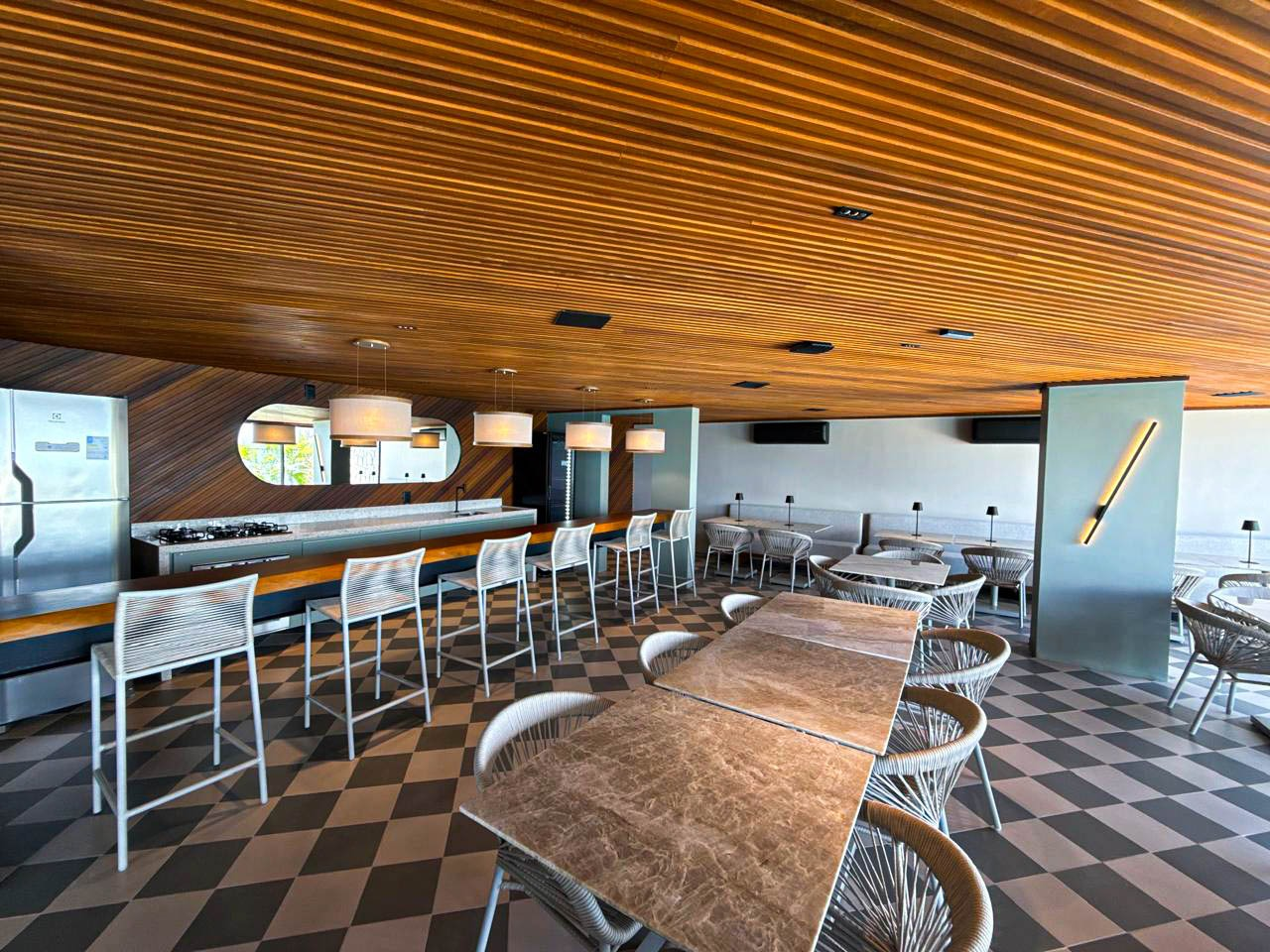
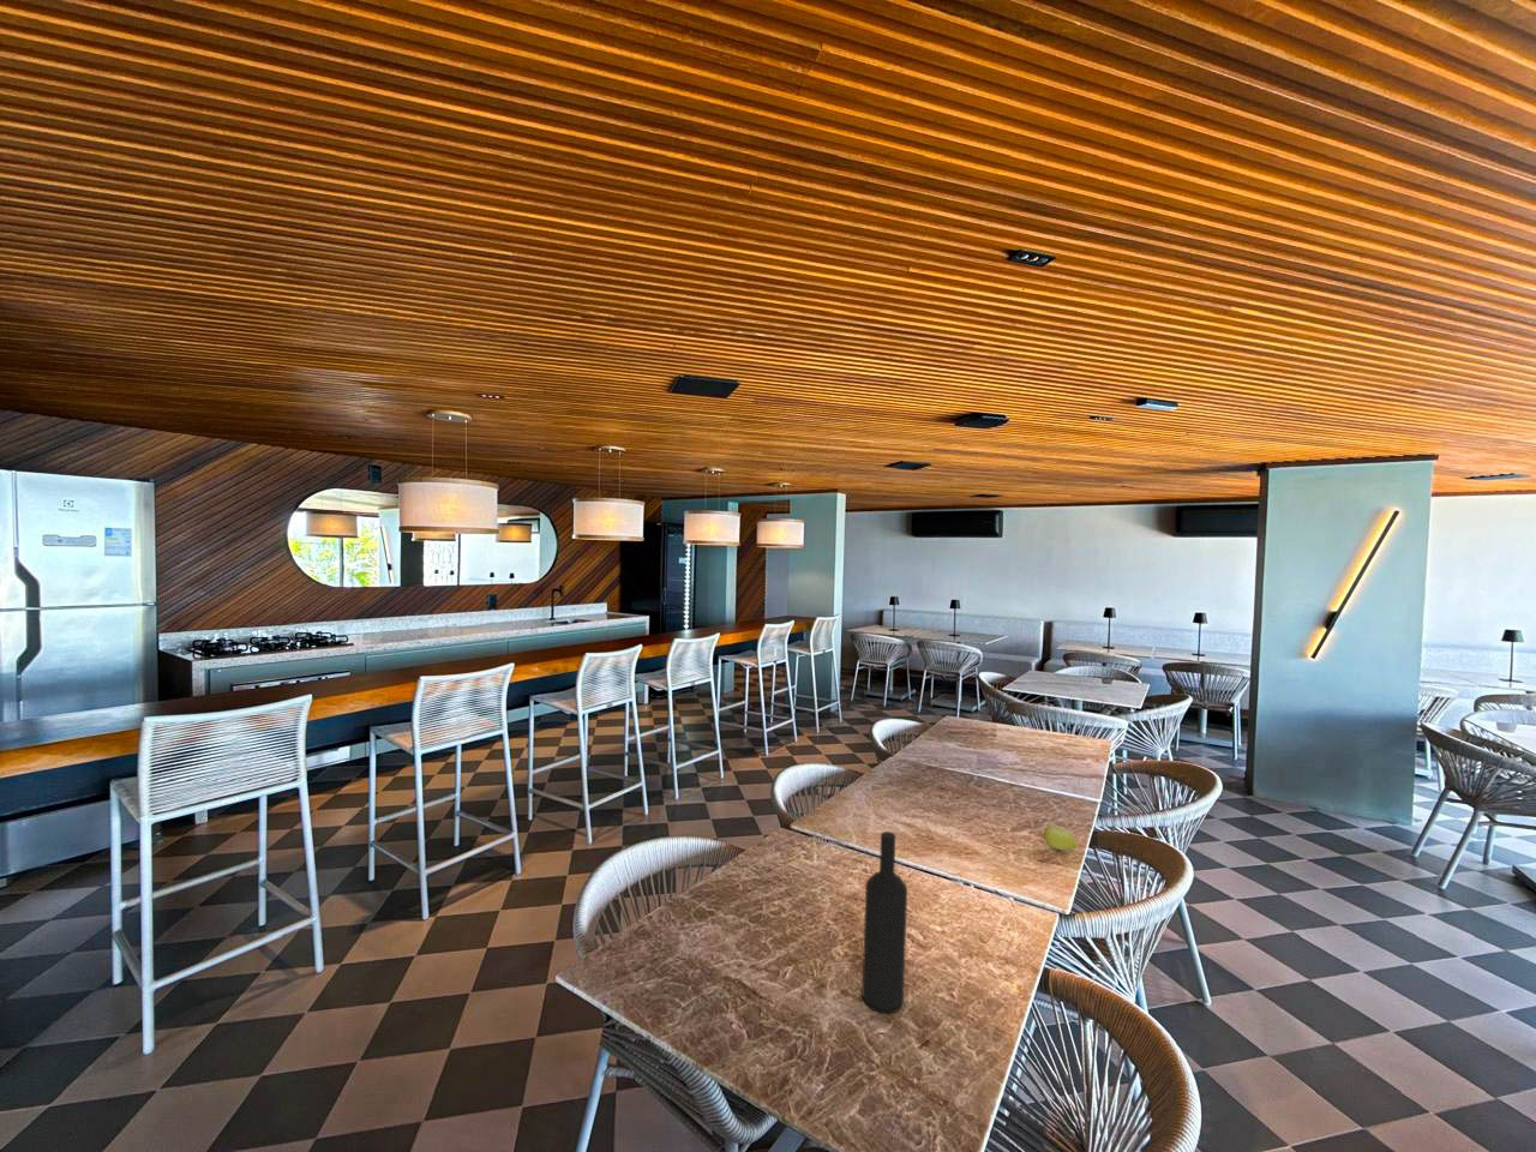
+ wine bottle (884, 917)
+ fruit (1058, 837)
